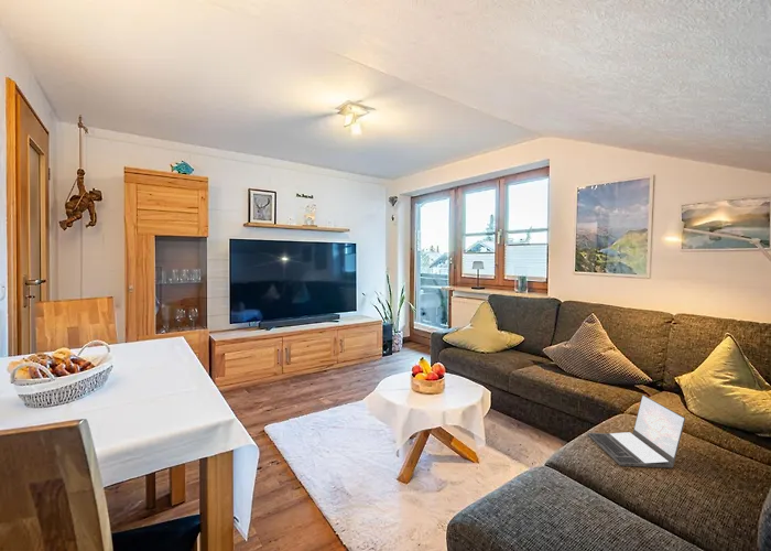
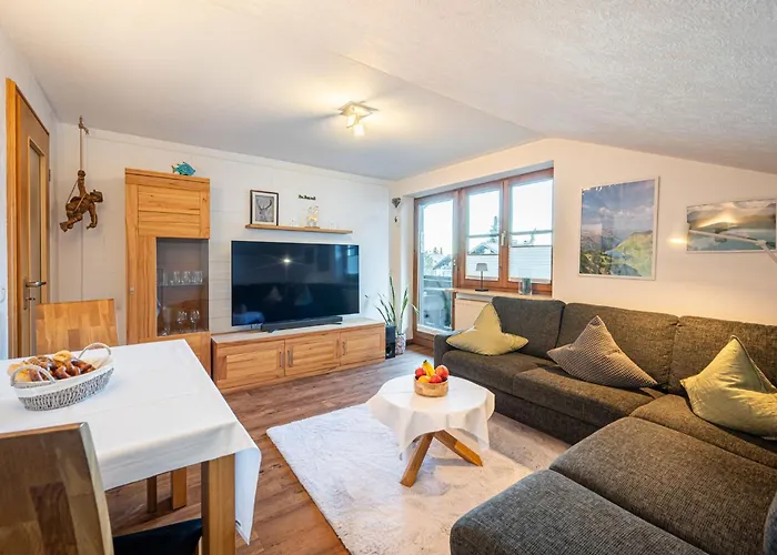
- laptop (633, 429)
